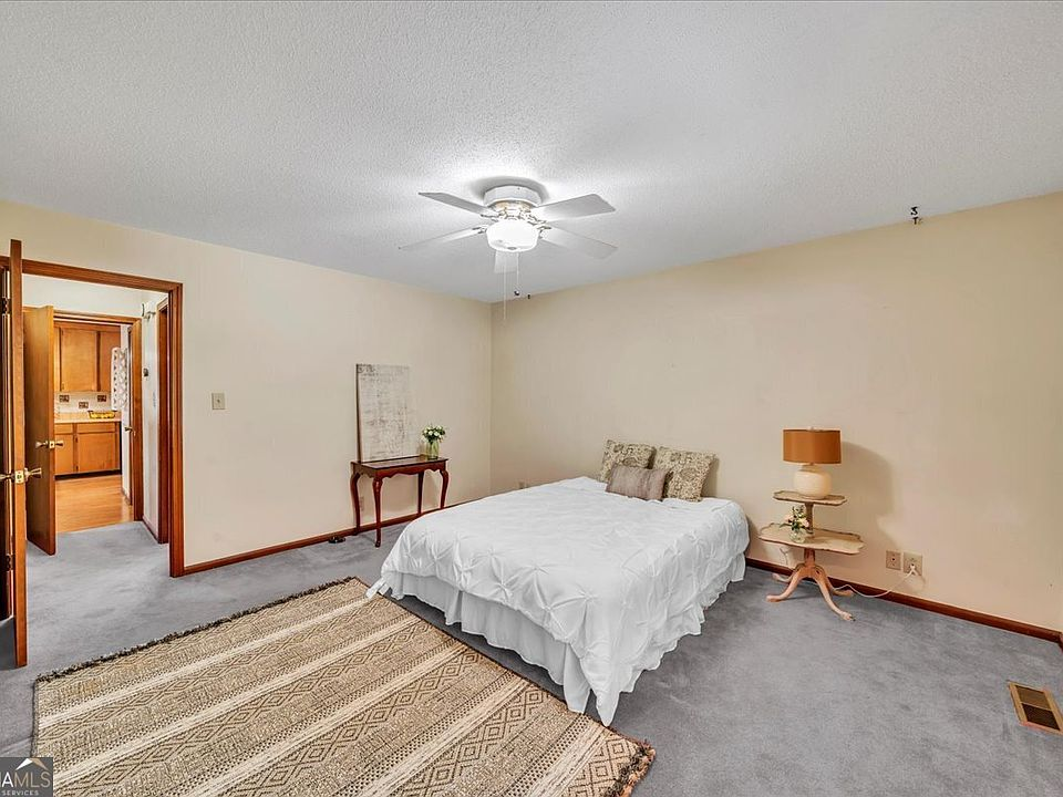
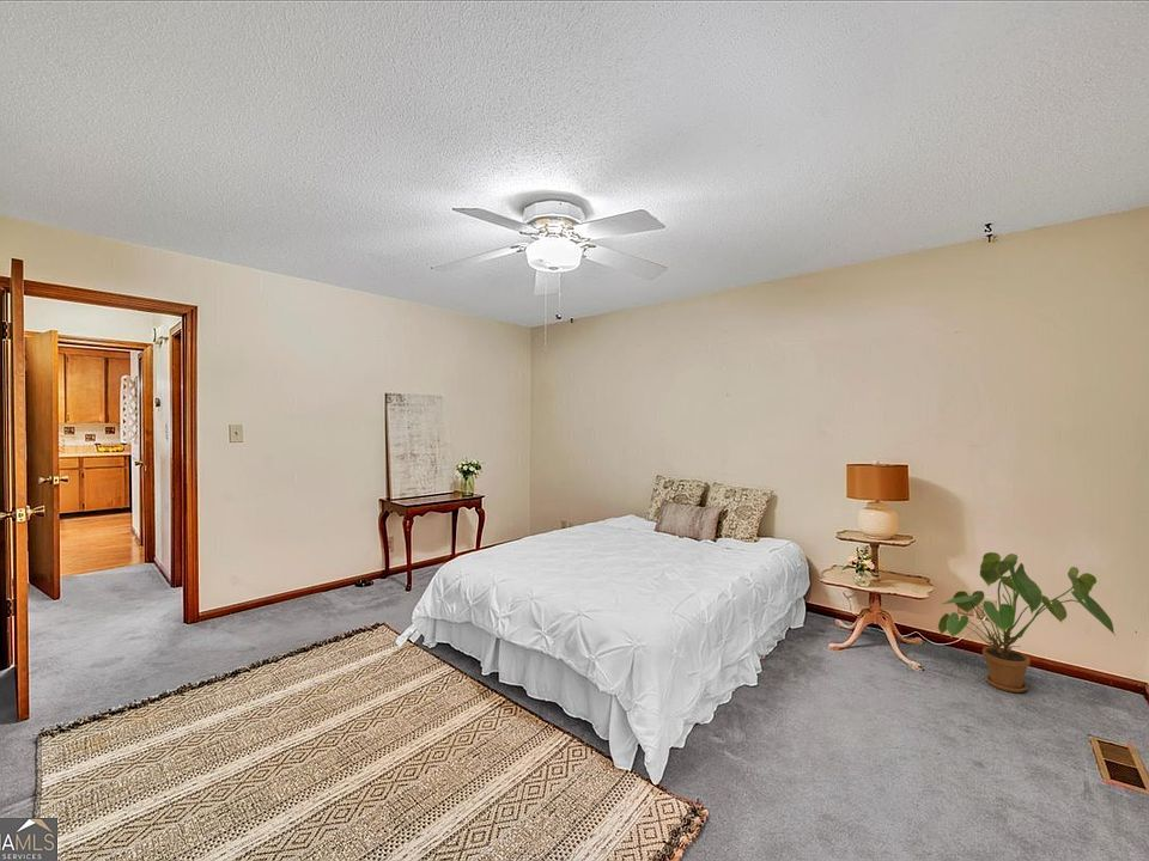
+ house plant (1017, 619)
